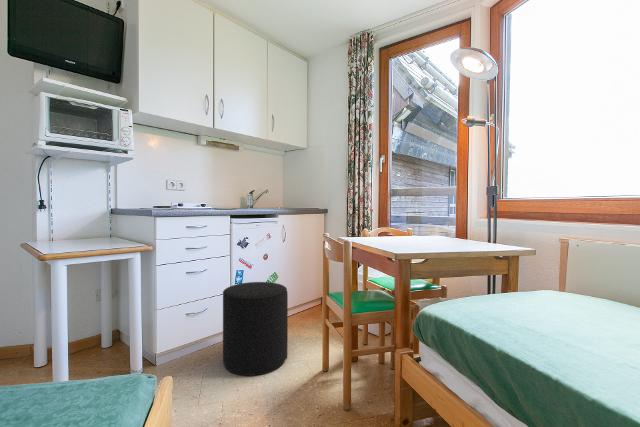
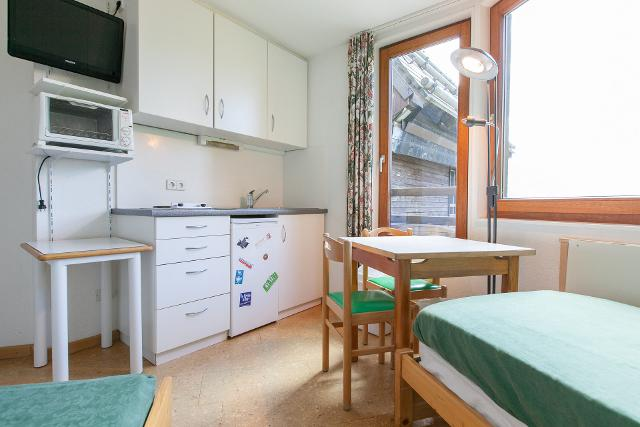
- stool (255, 323)
